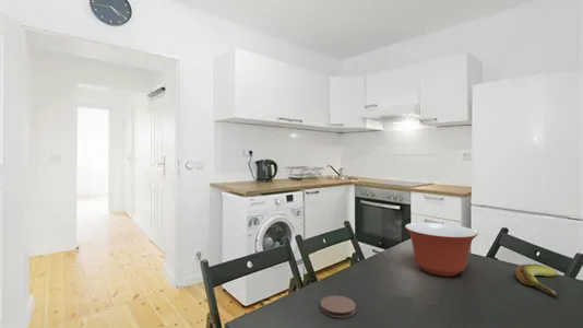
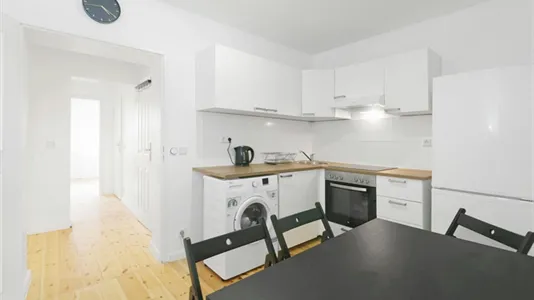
- banana (546, 274)
- mixing bowl (439, 249)
- coaster (337, 305)
